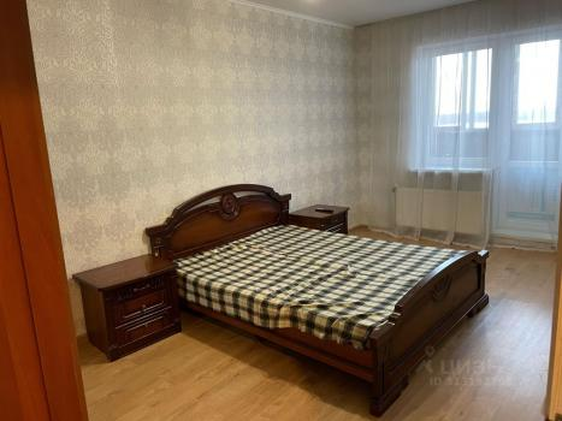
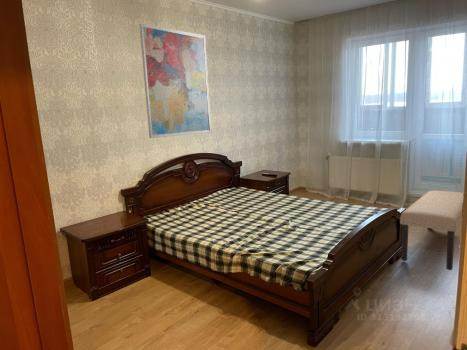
+ wall art (178, 83)
+ bench (439, 223)
